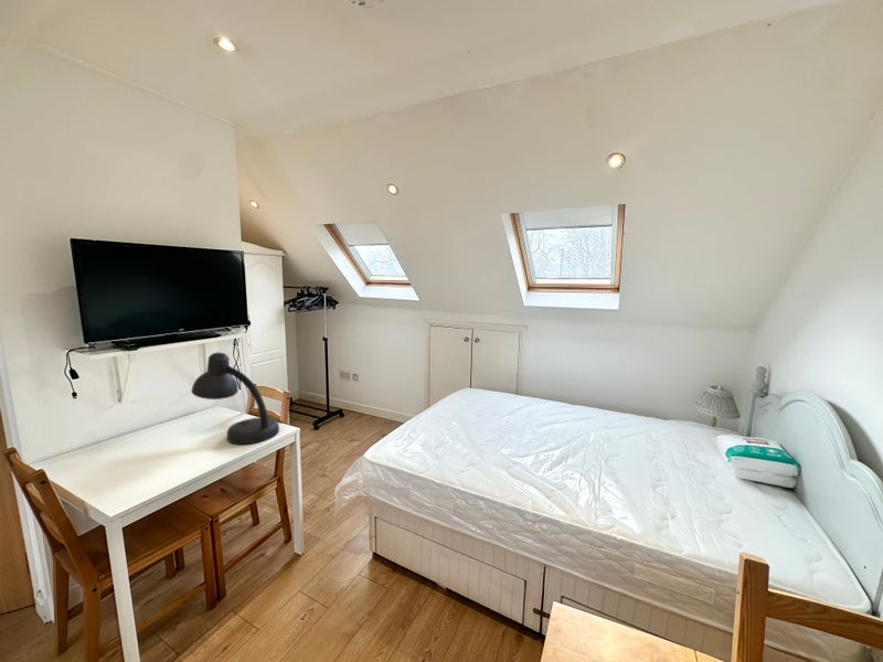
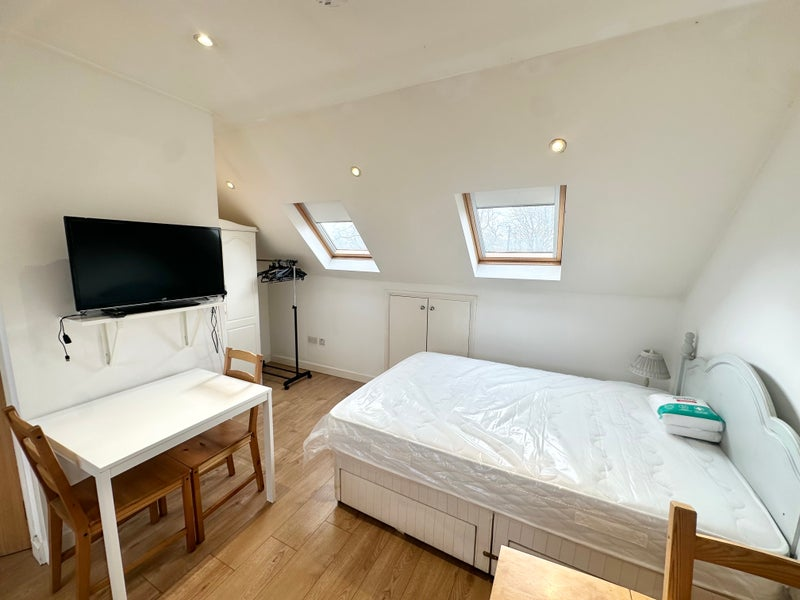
- desk lamp (234, 393)
